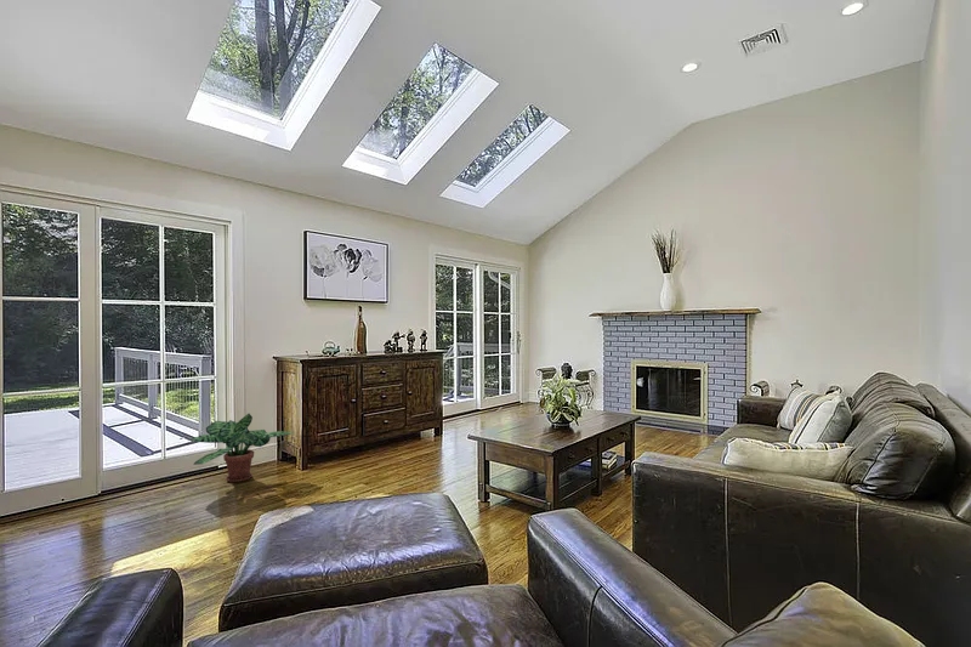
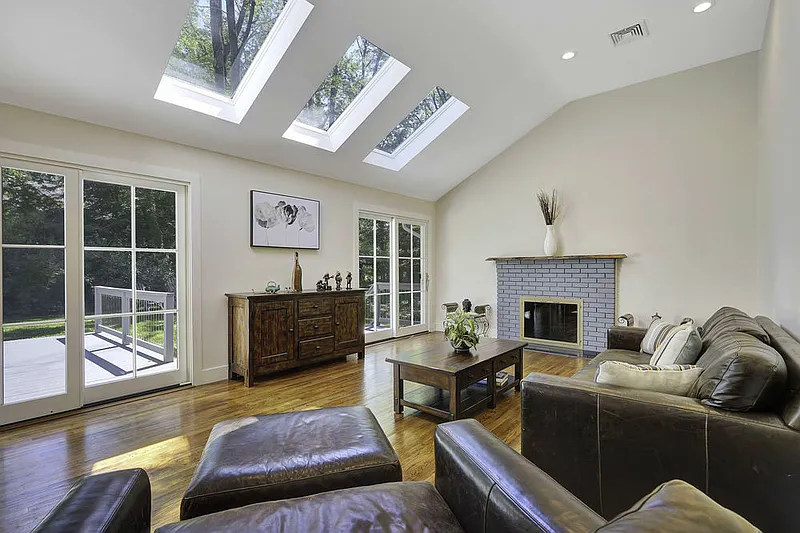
- potted plant (234, 444)
